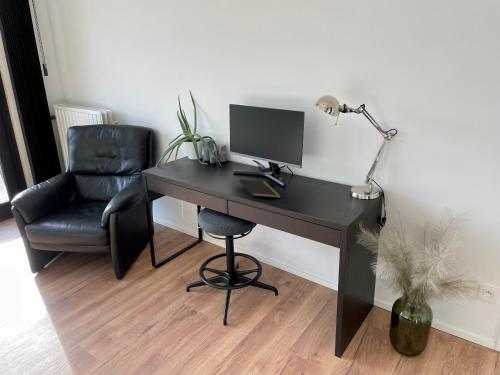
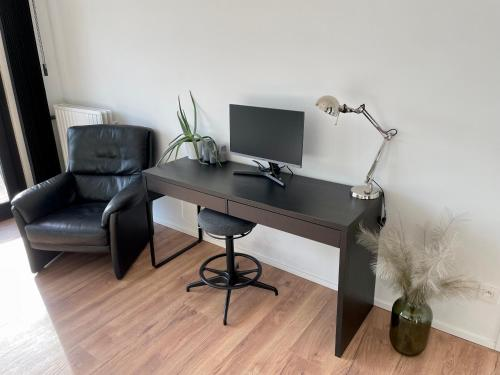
- notepad (259, 188)
